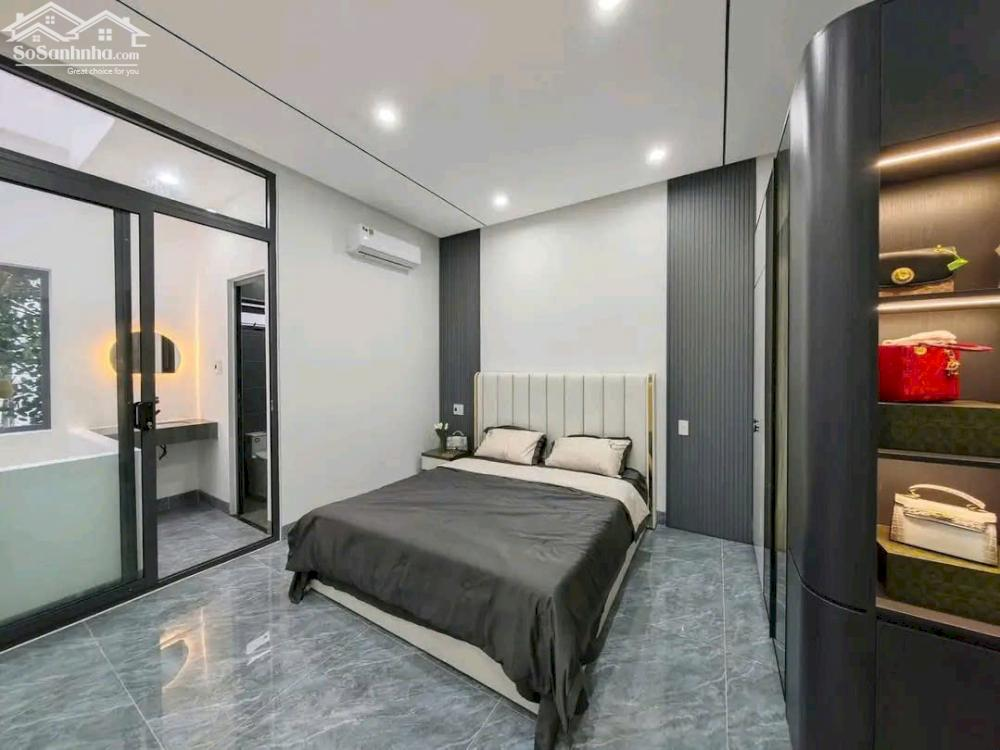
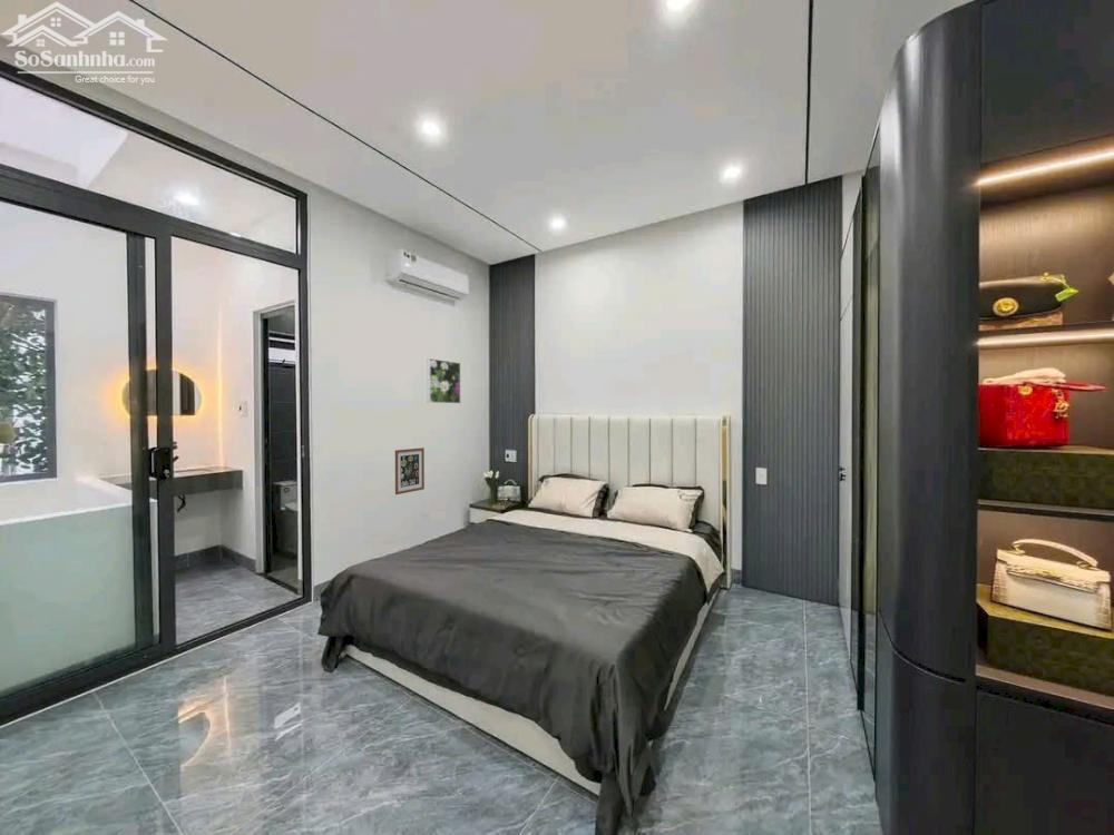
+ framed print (444, 382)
+ wall art (410, 470)
